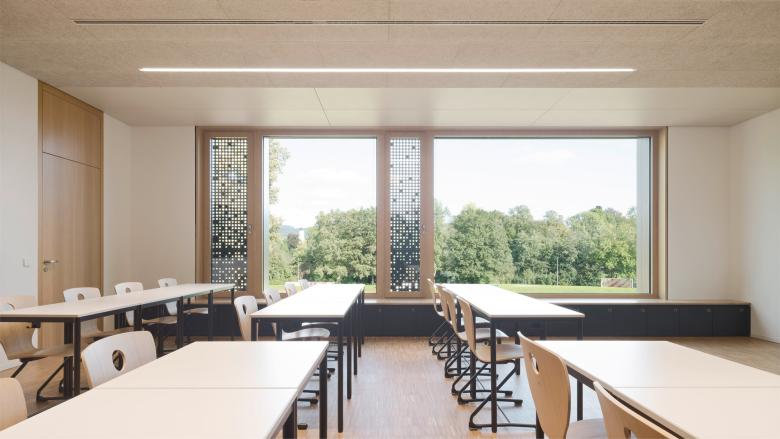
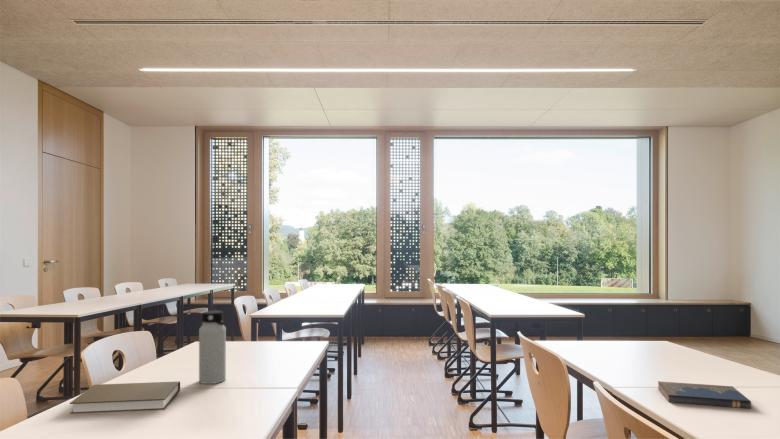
+ book (128, 396)
+ hardcover book (701, 394)
+ water bottle (212, 346)
